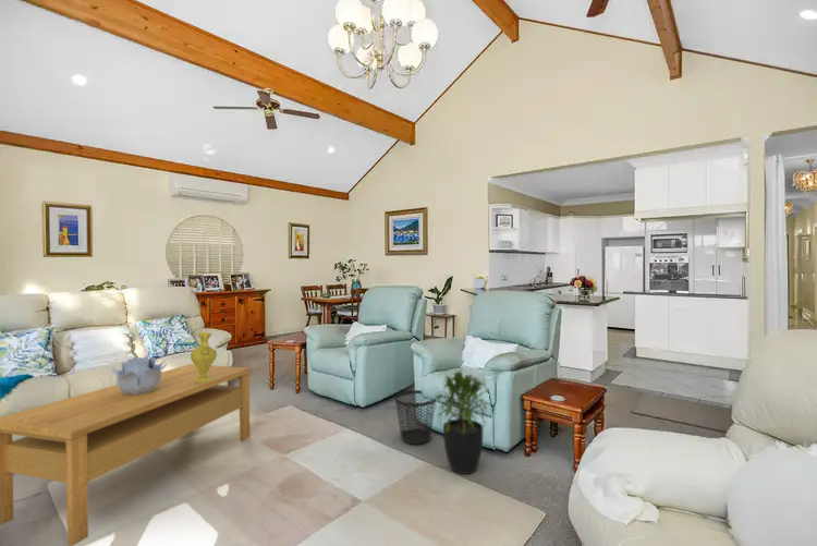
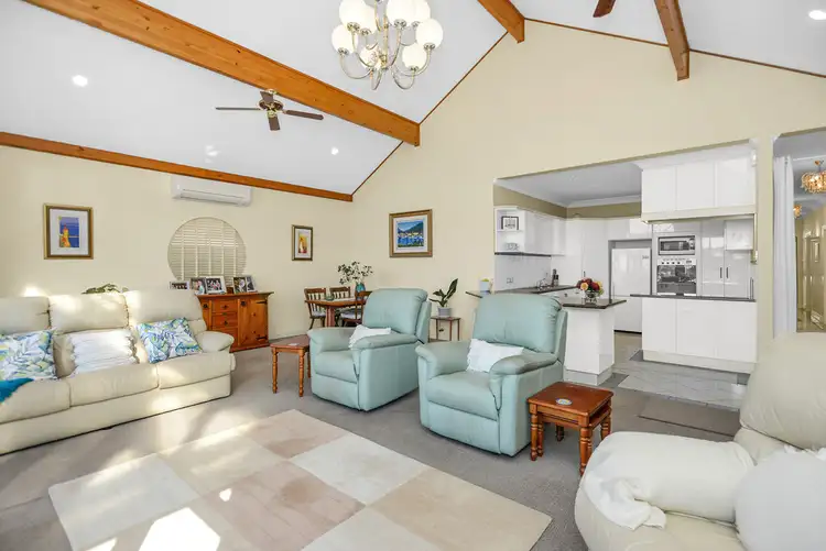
- vase (203, 356)
- wastebasket (415, 417)
- coffee table (147, 430)
- potted plant (461, 416)
- decorative bowl (141, 375)
